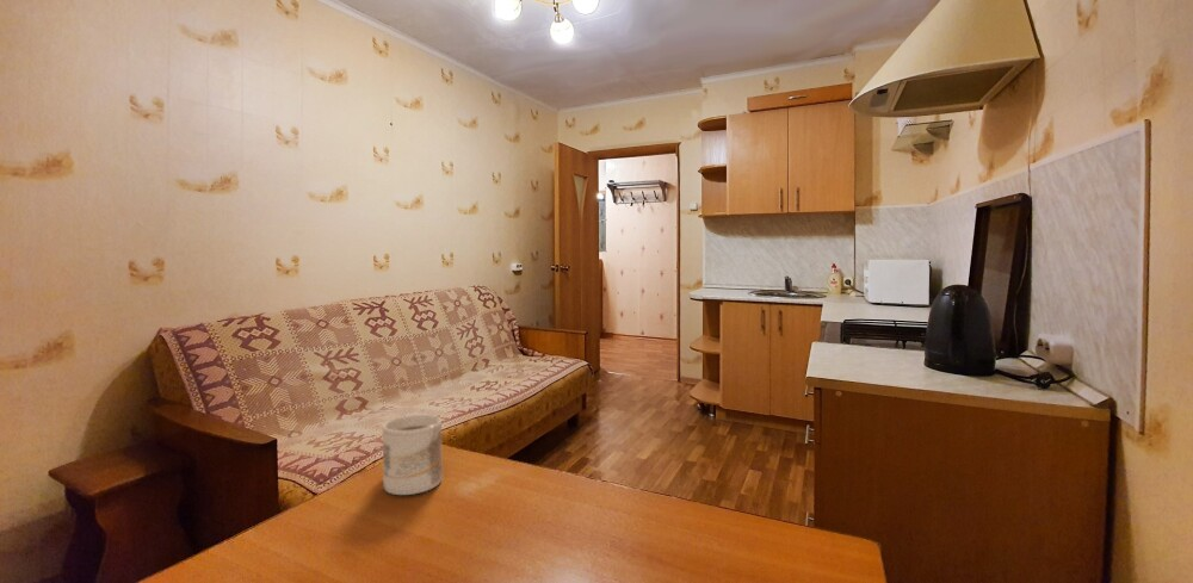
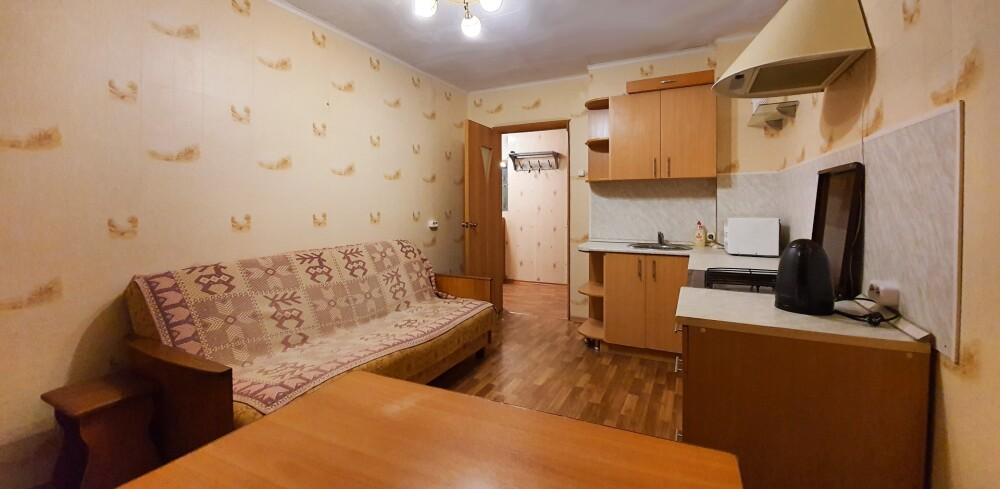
- mug (413, 449)
